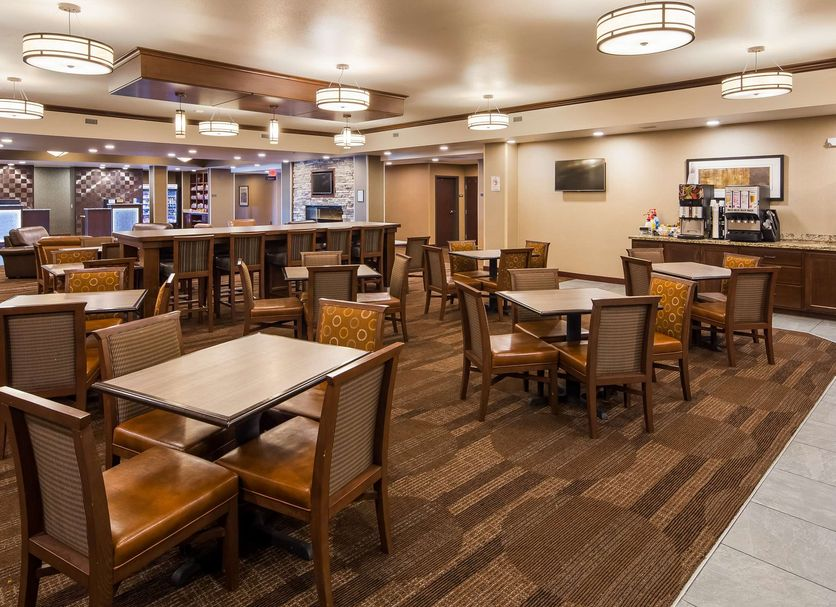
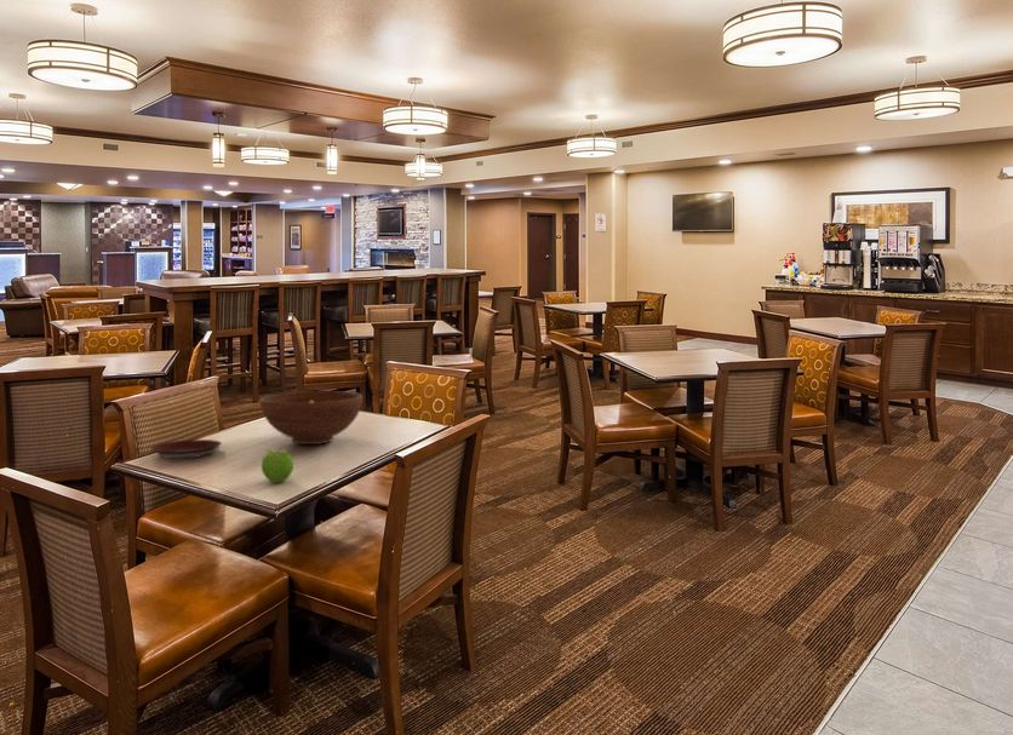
+ plate (187, 449)
+ fruit (277, 464)
+ fruit bowl (313, 419)
